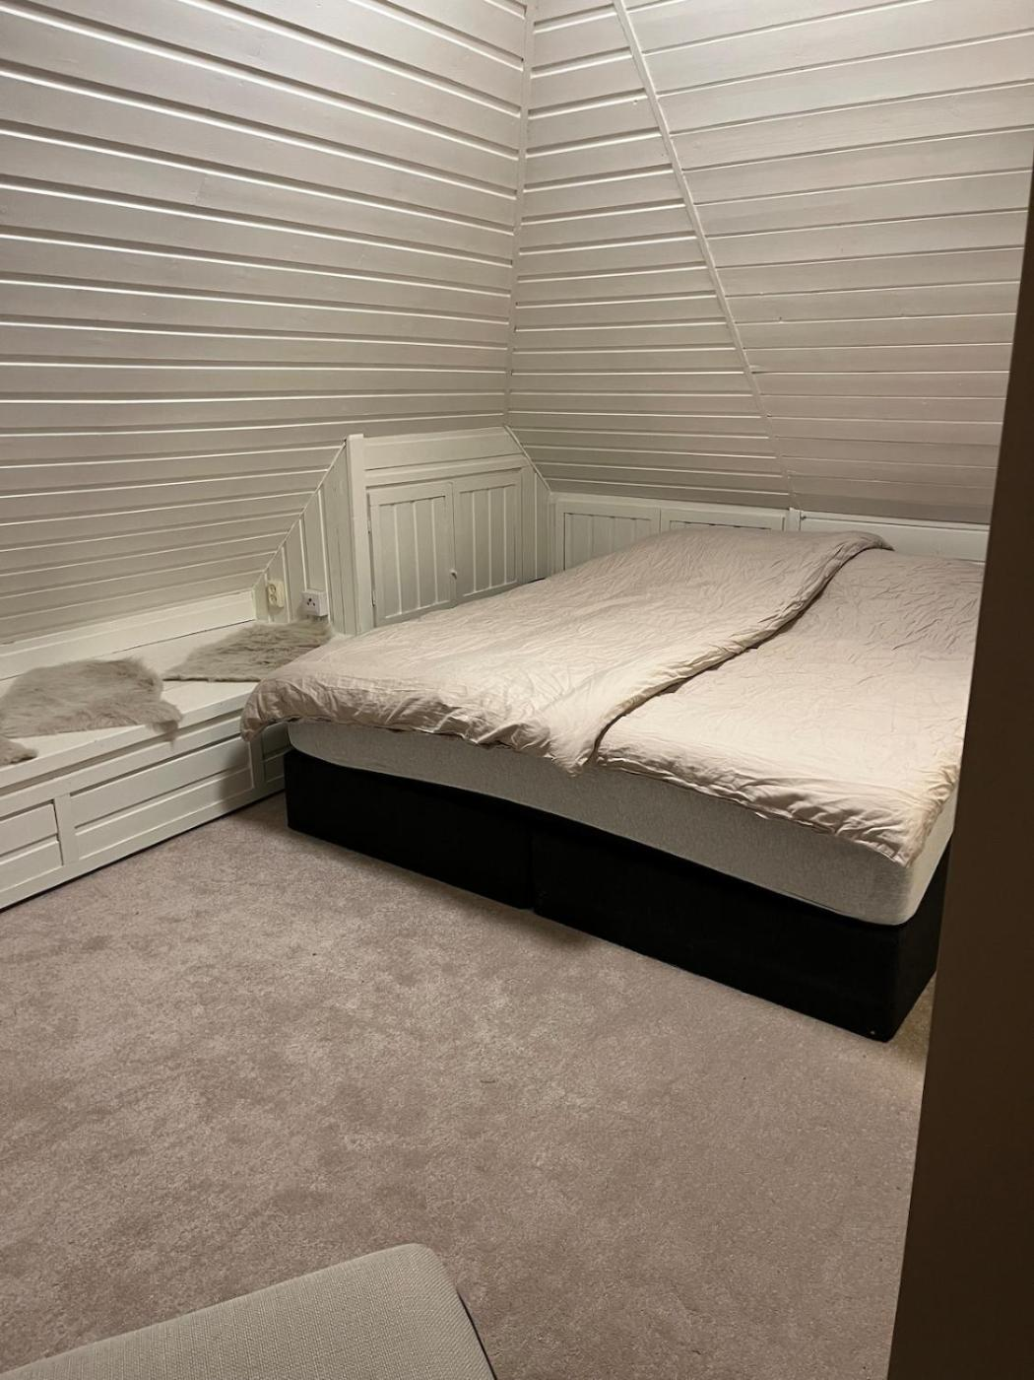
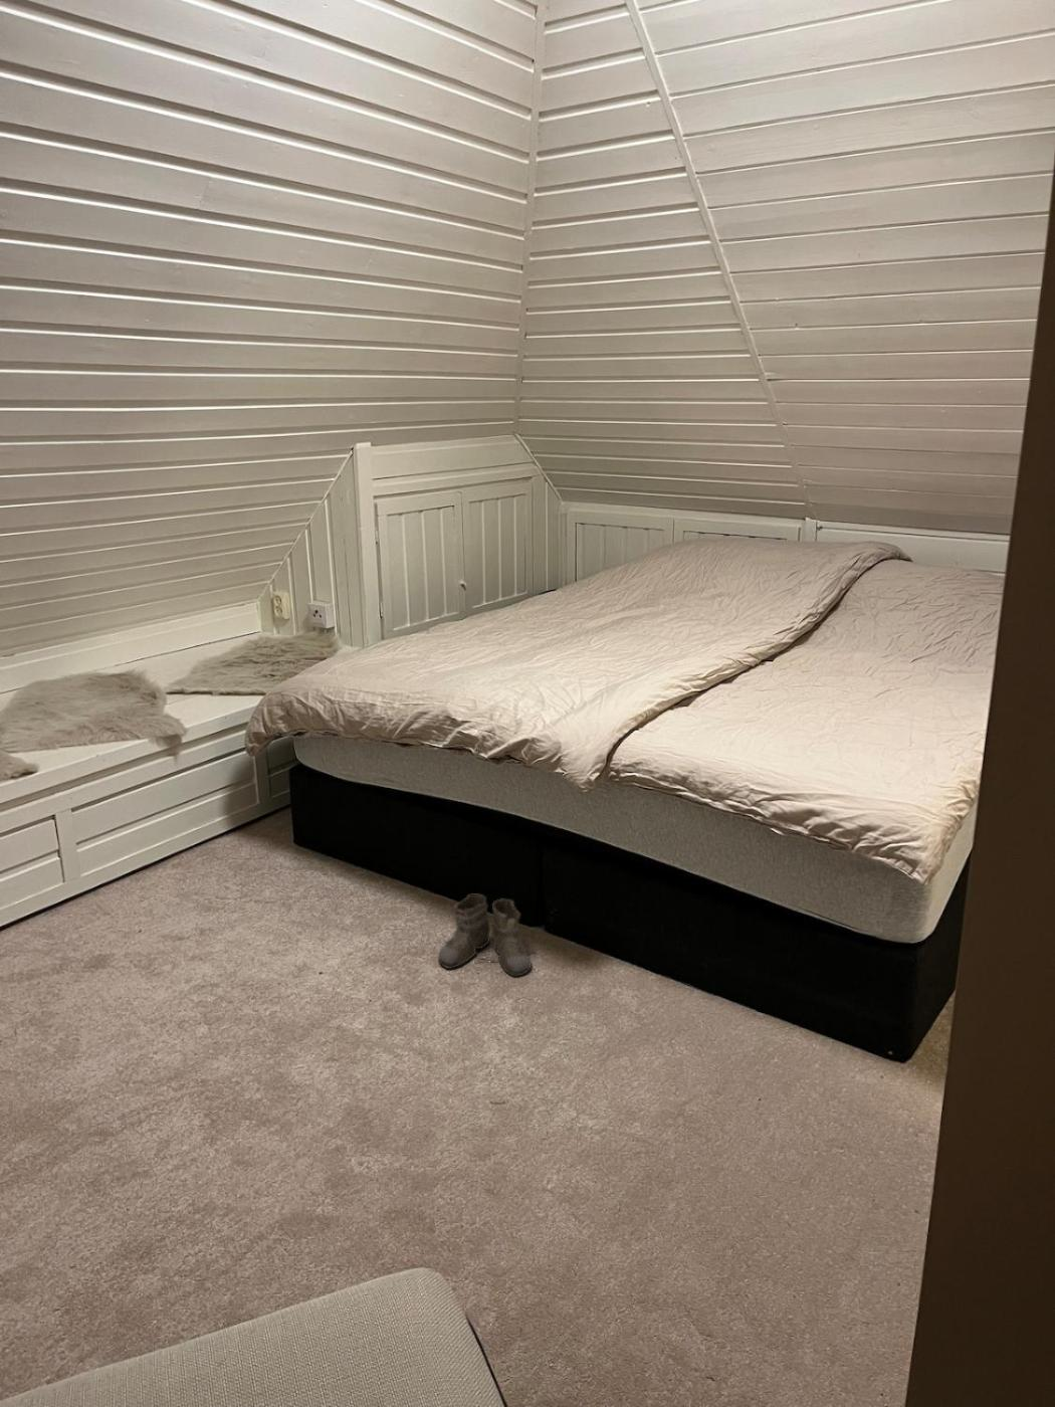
+ boots (483, 932)
